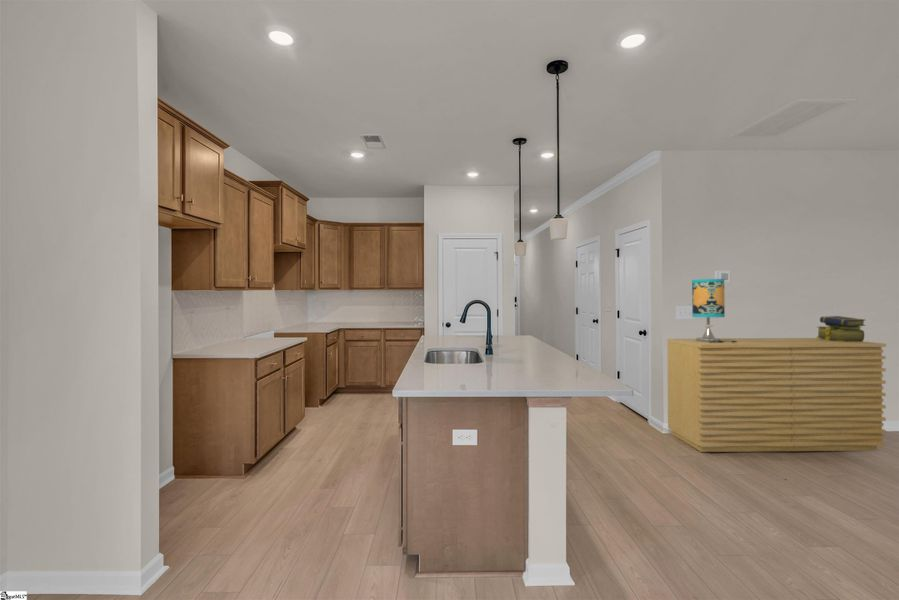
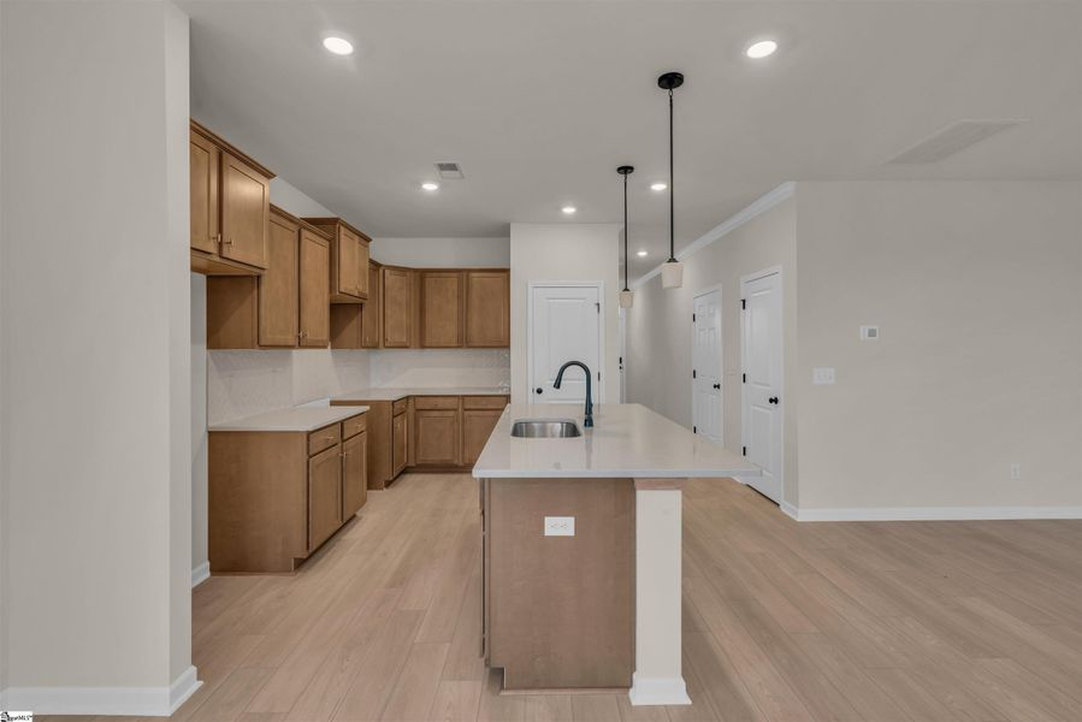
- stack of books (841, 328)
- sideboard (769, 391)
- table lamp (714, 310)
